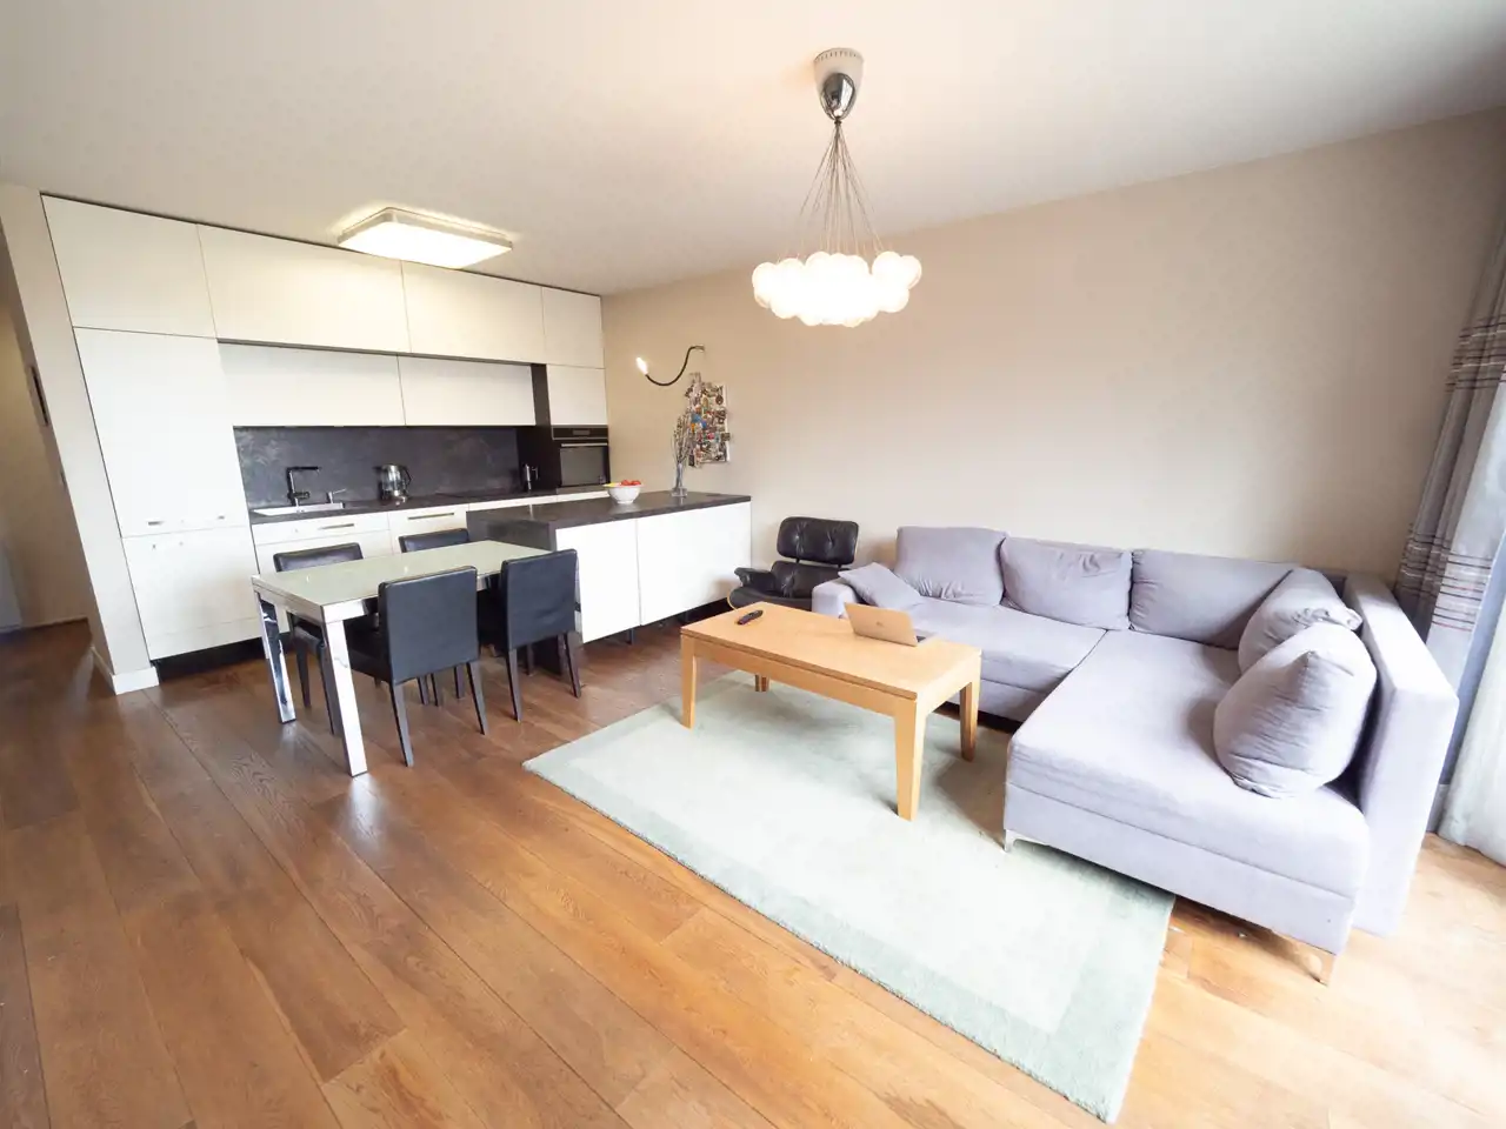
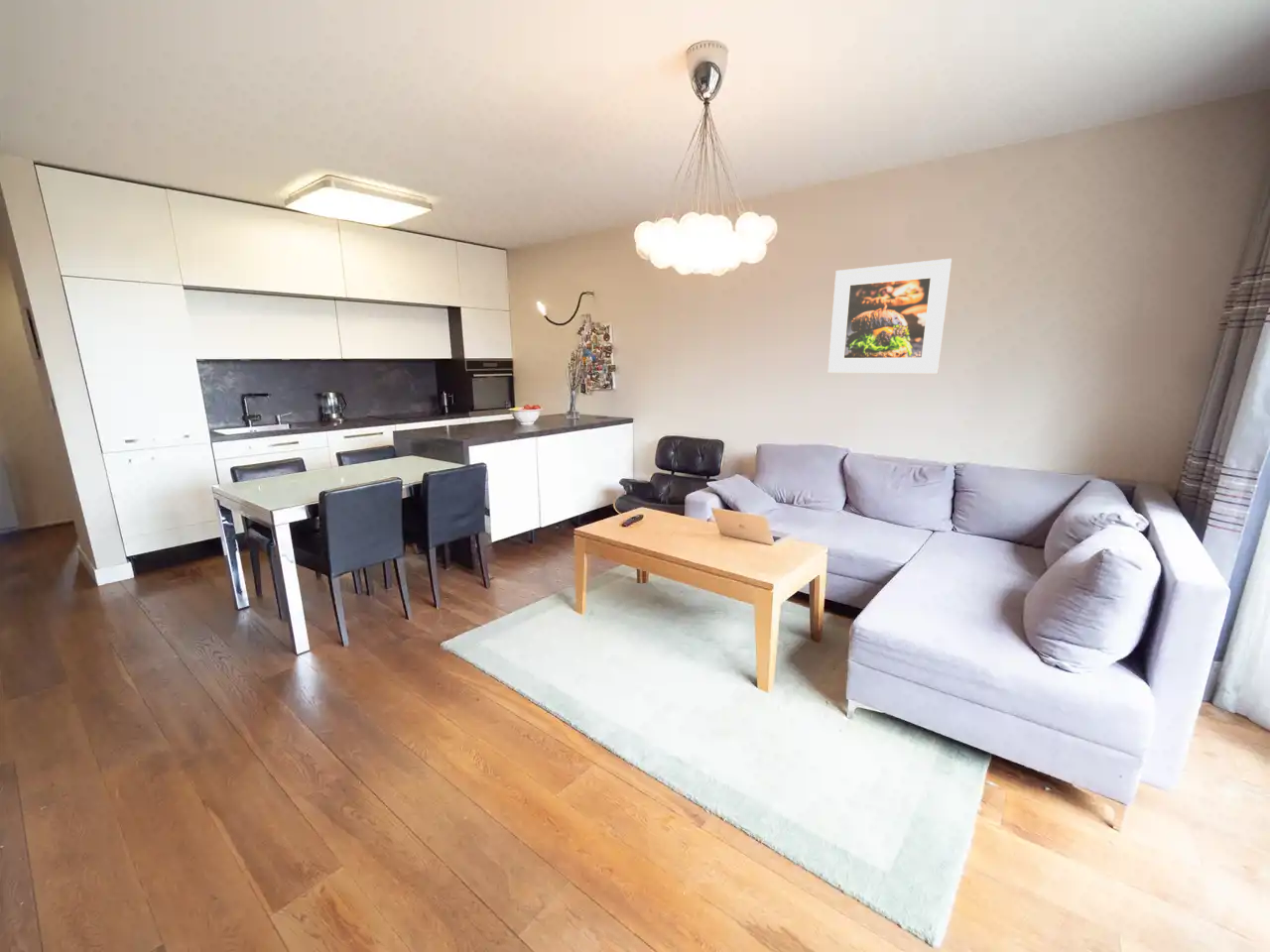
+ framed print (885, 320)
